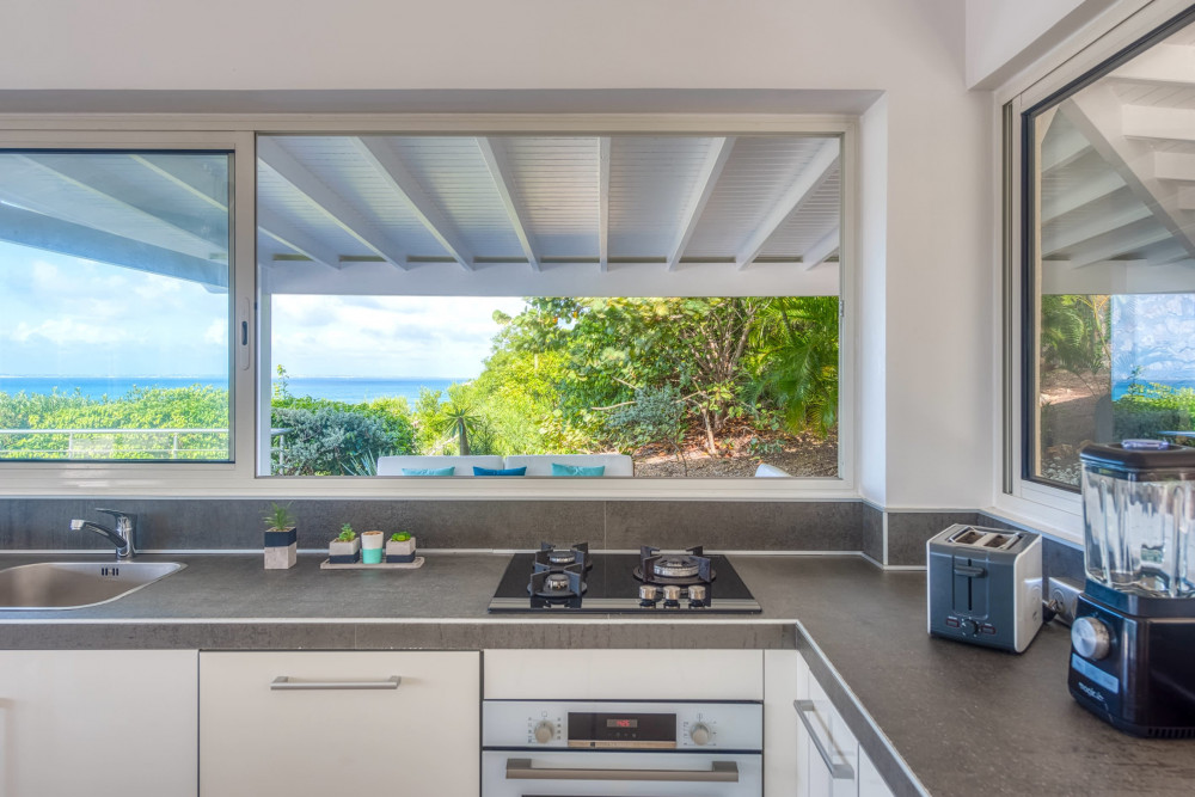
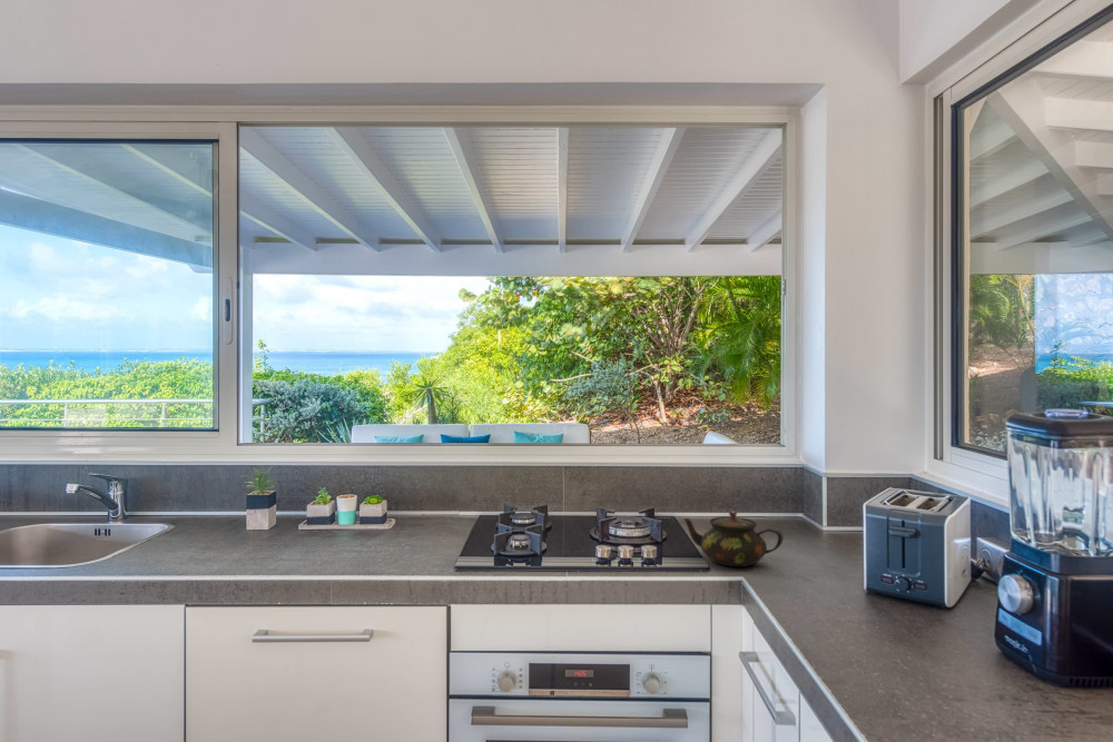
+ teapot (731, 535)
